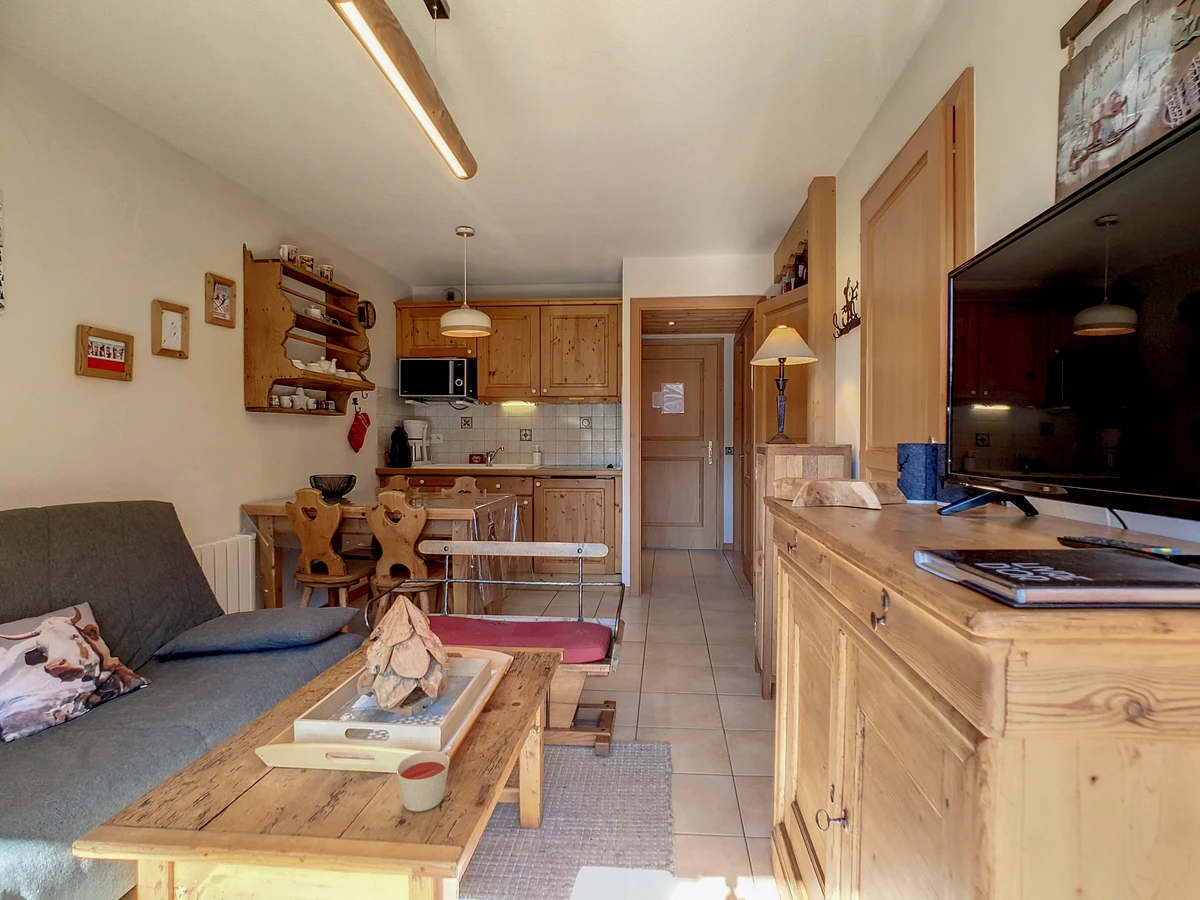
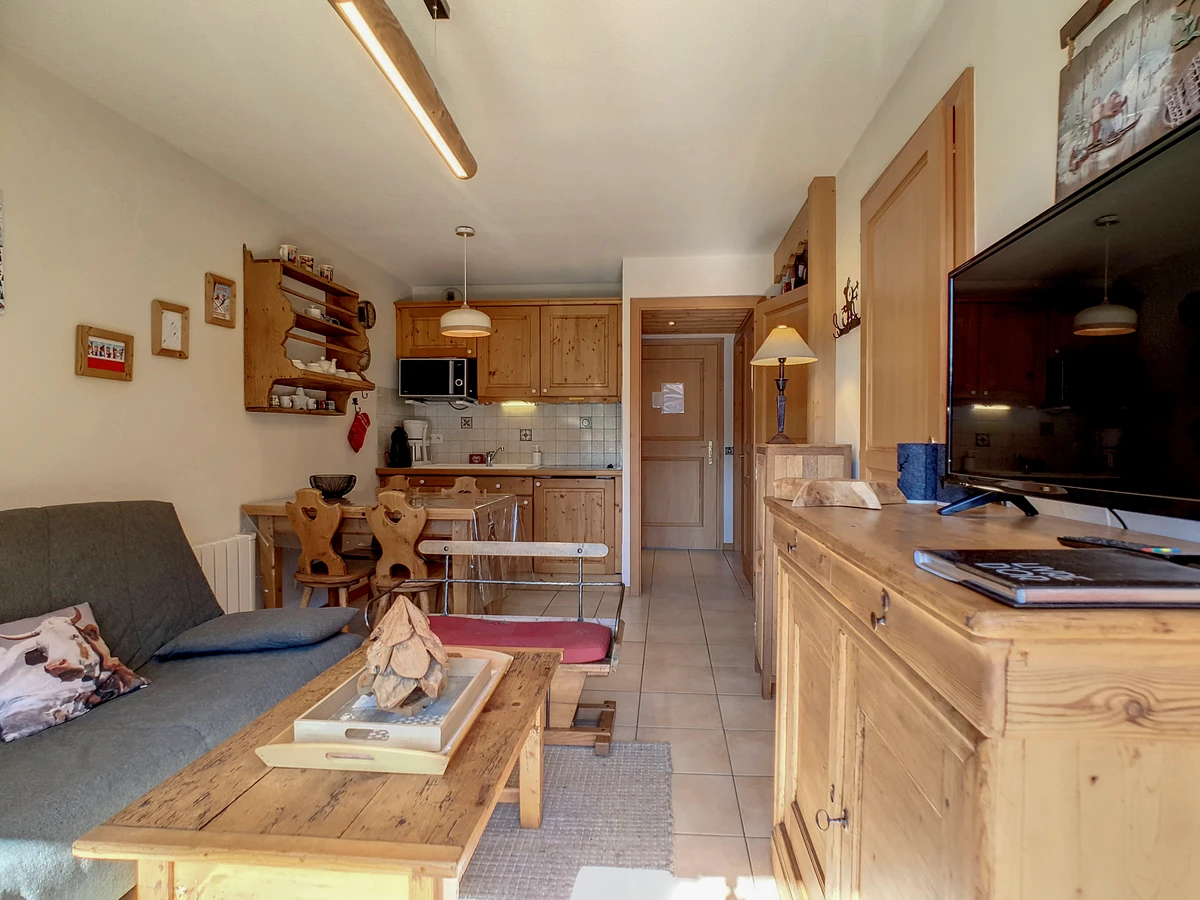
- candle (423, 782)
